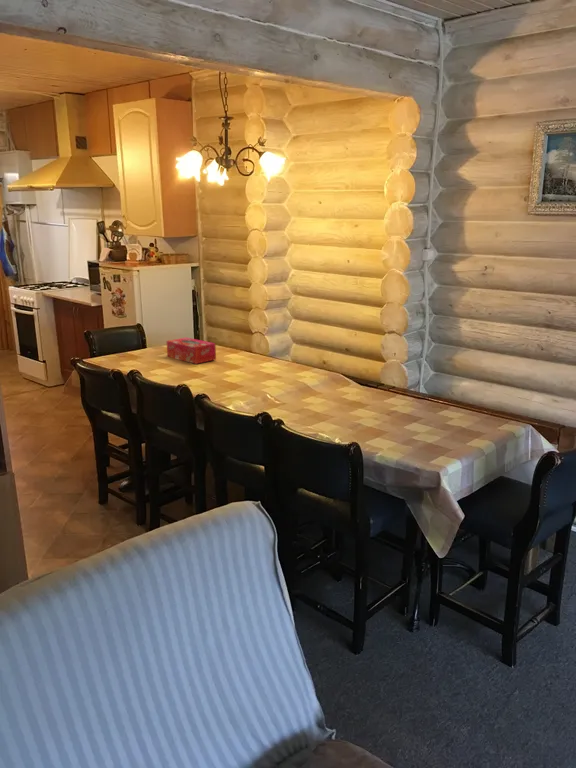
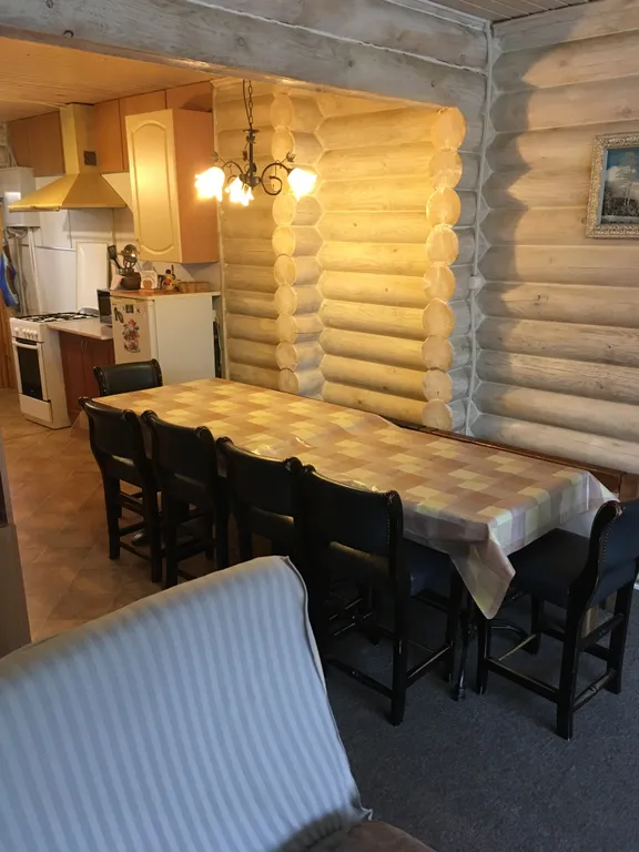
- tissue box (191, 350)
